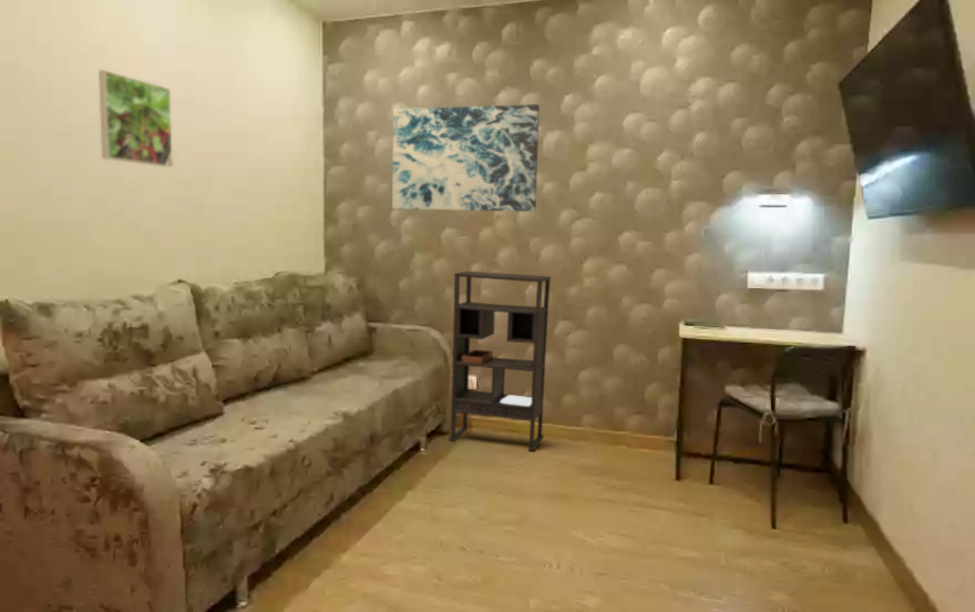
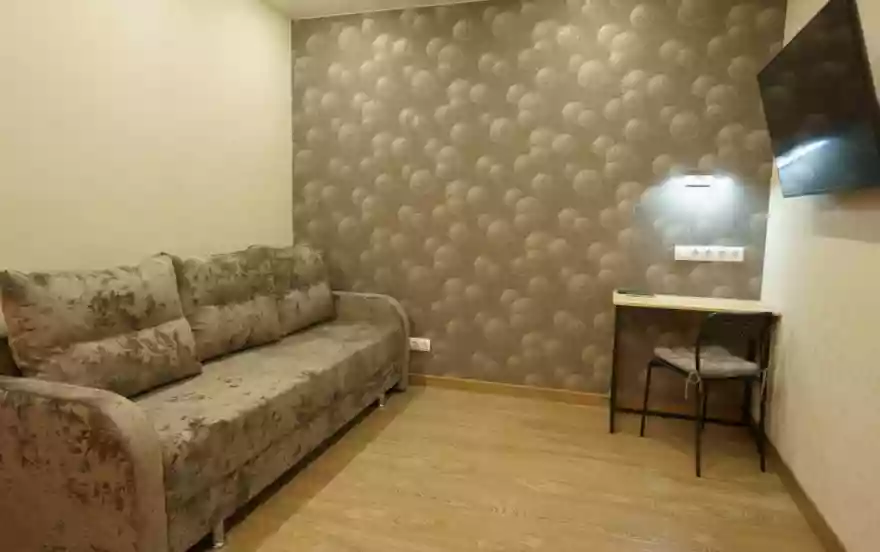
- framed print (137, 121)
- wall art (462, 159)
- bookshelf (500, 358)
